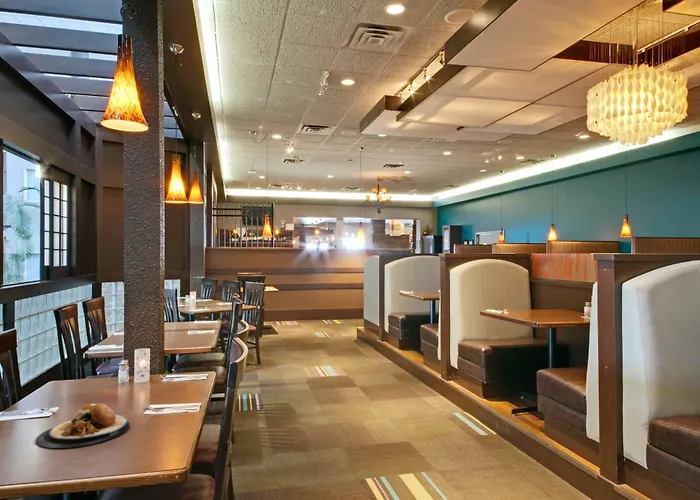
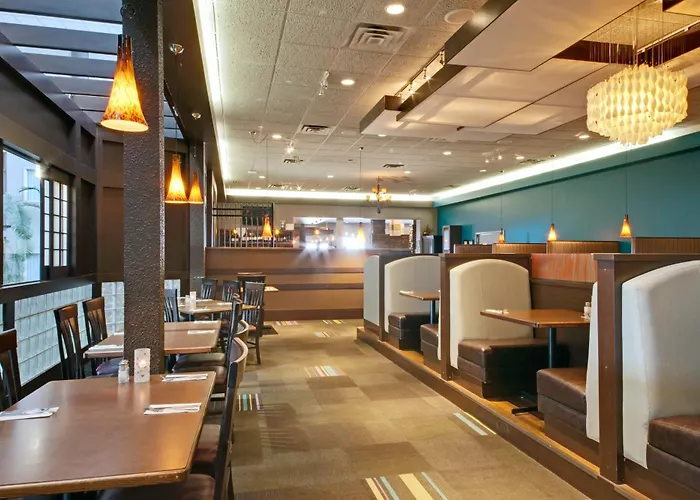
- plate (84, 420)
